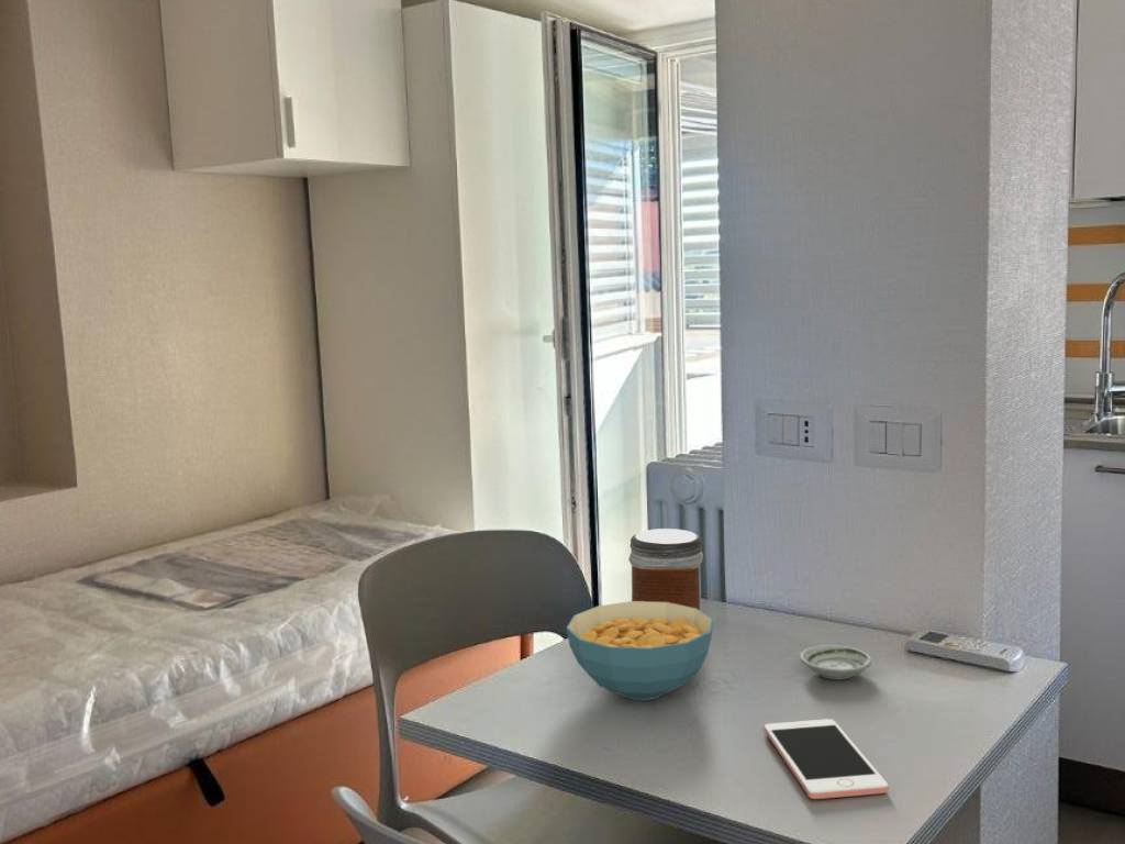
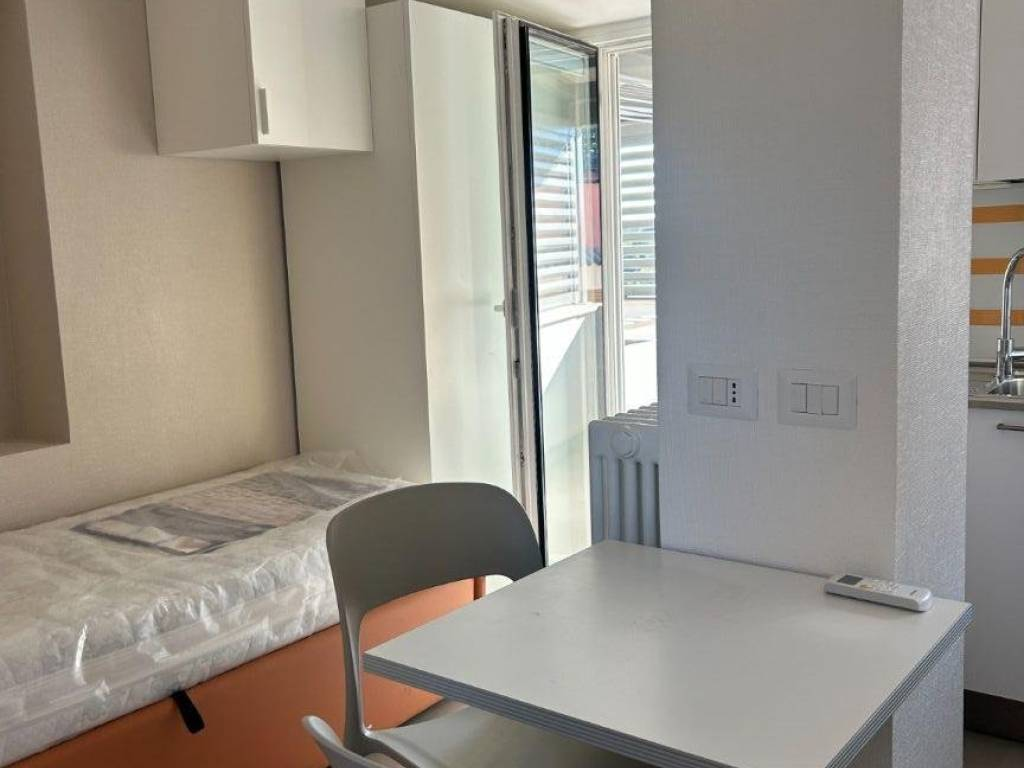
- cereal bowl (641, 657)
- cell phone (822, 756)
- jar (666, 580)
- saucer (835, 664)
